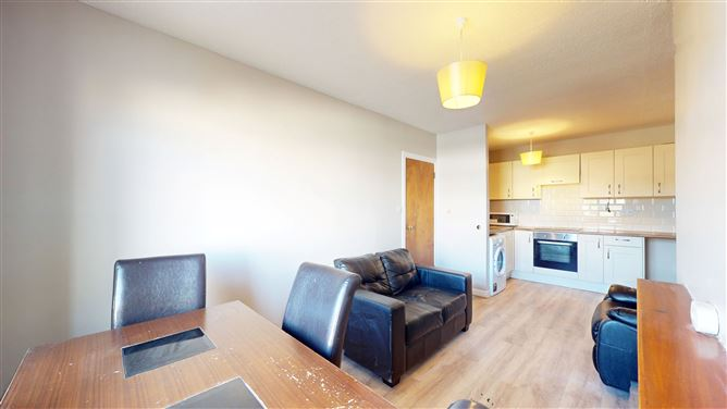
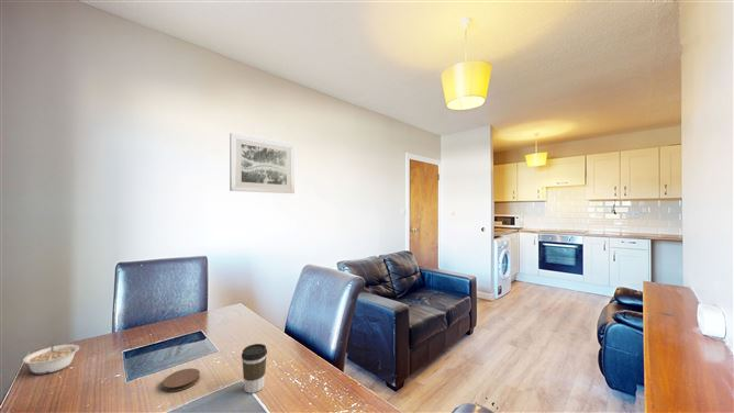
+ coaster (181, 379)
+ wall art (264, 165)
+ coffee cup (254, 368)
+ legume (51, 358)
